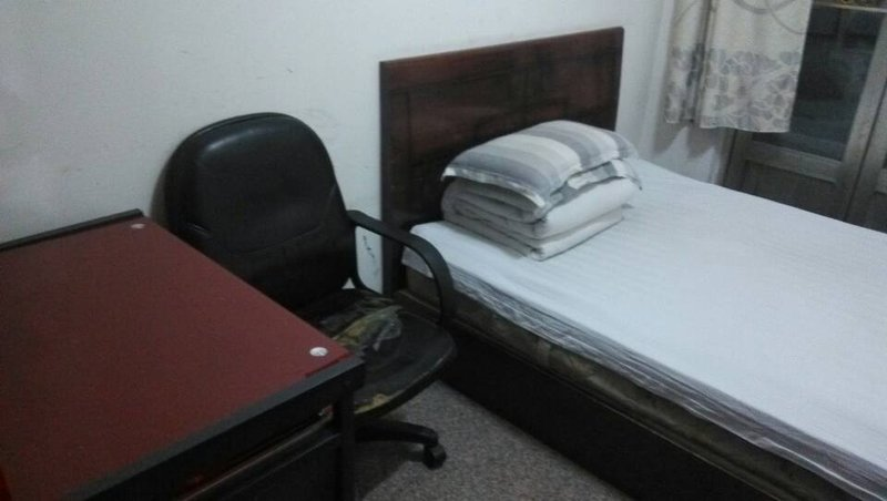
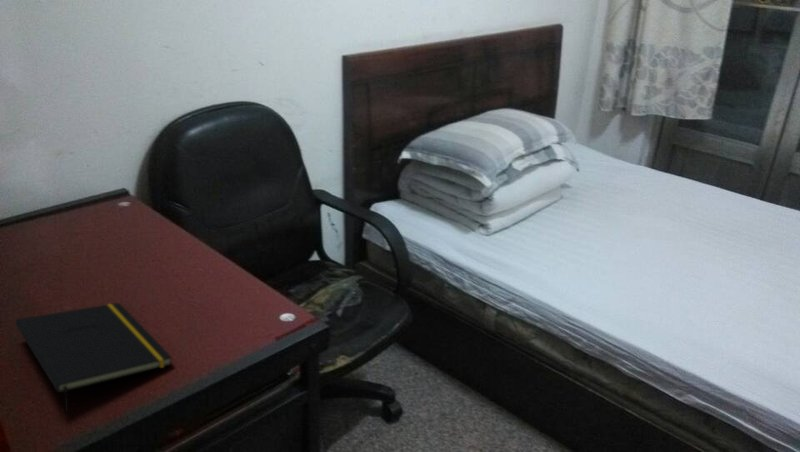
+ notepad (92, 341)
